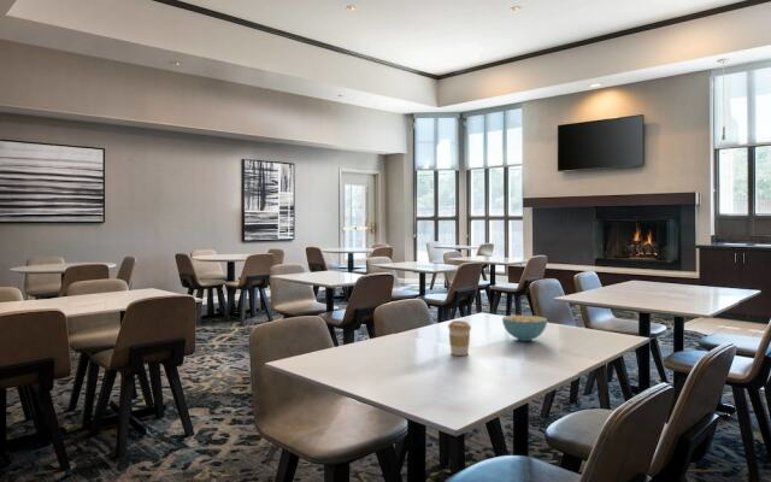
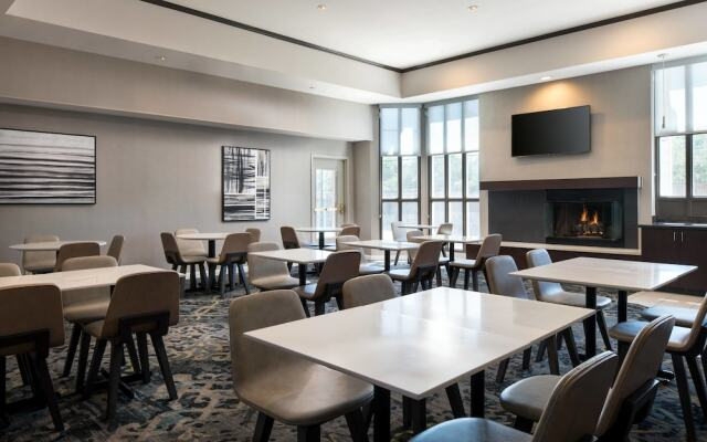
- cereal bowl (524, 329)
- coffee cup (459, 337)
